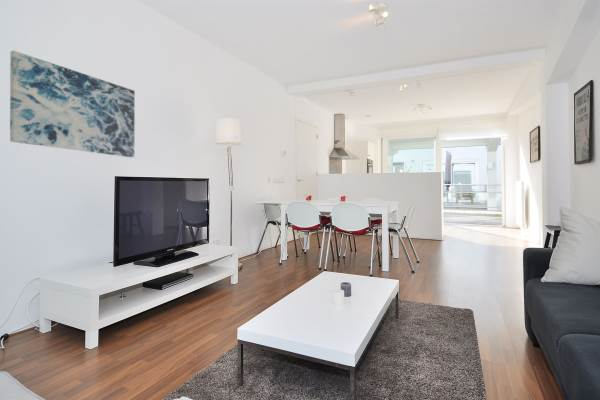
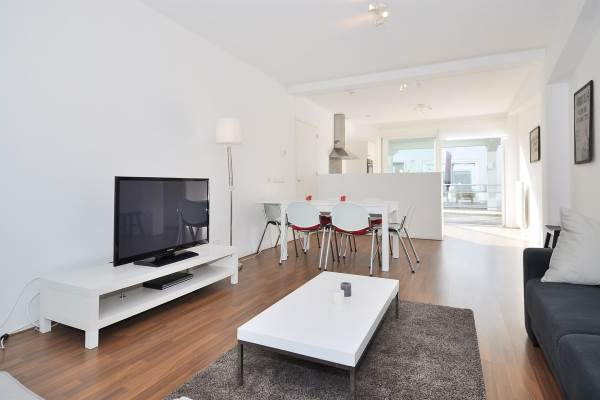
- wall art (81, 112)
